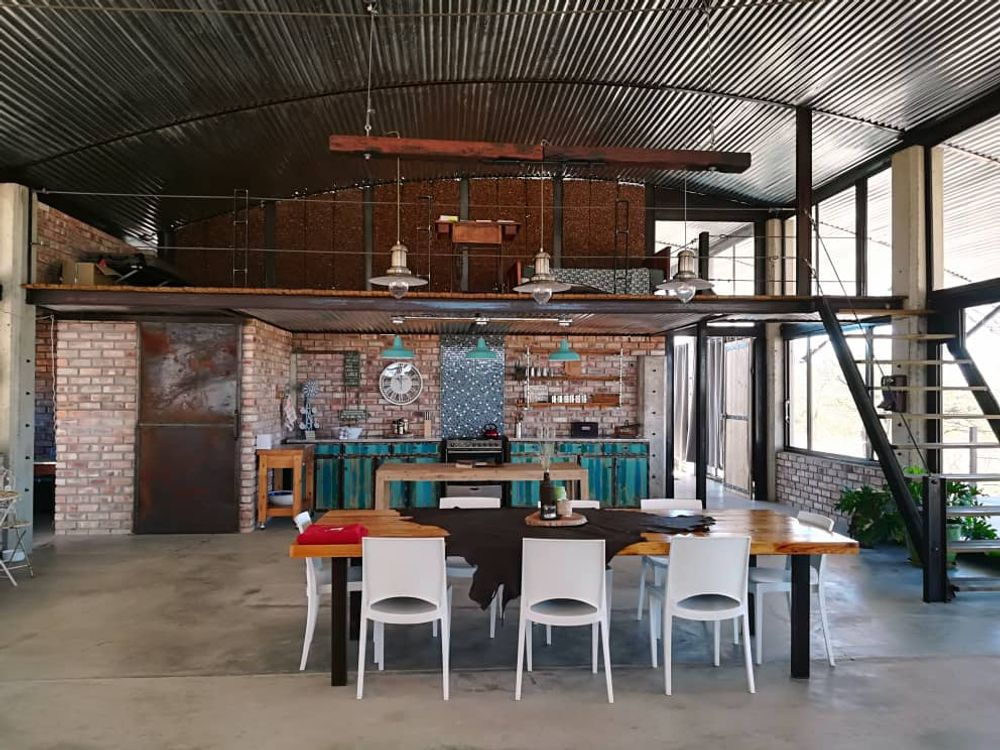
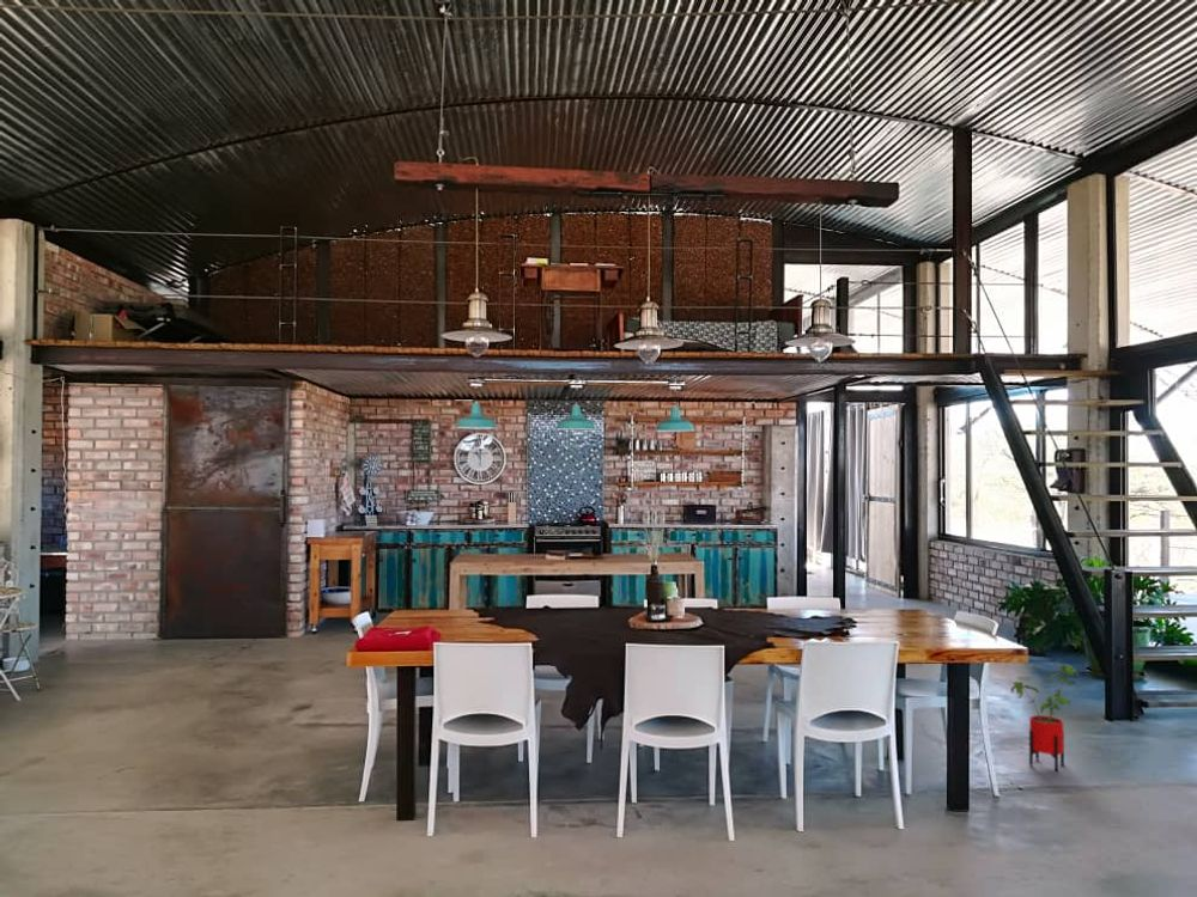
+ house plant (1051, 714)
